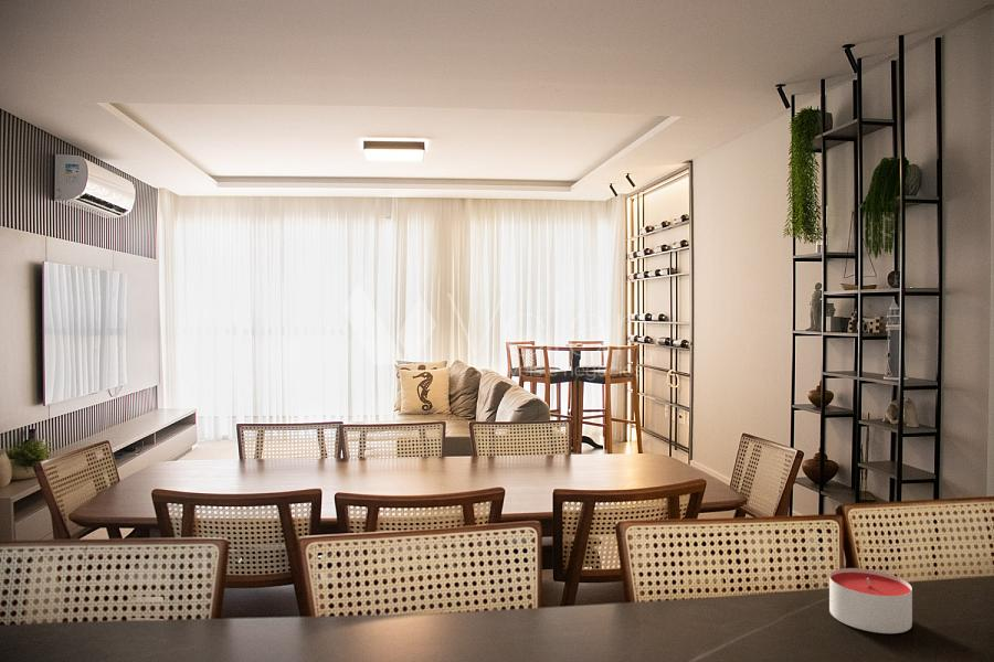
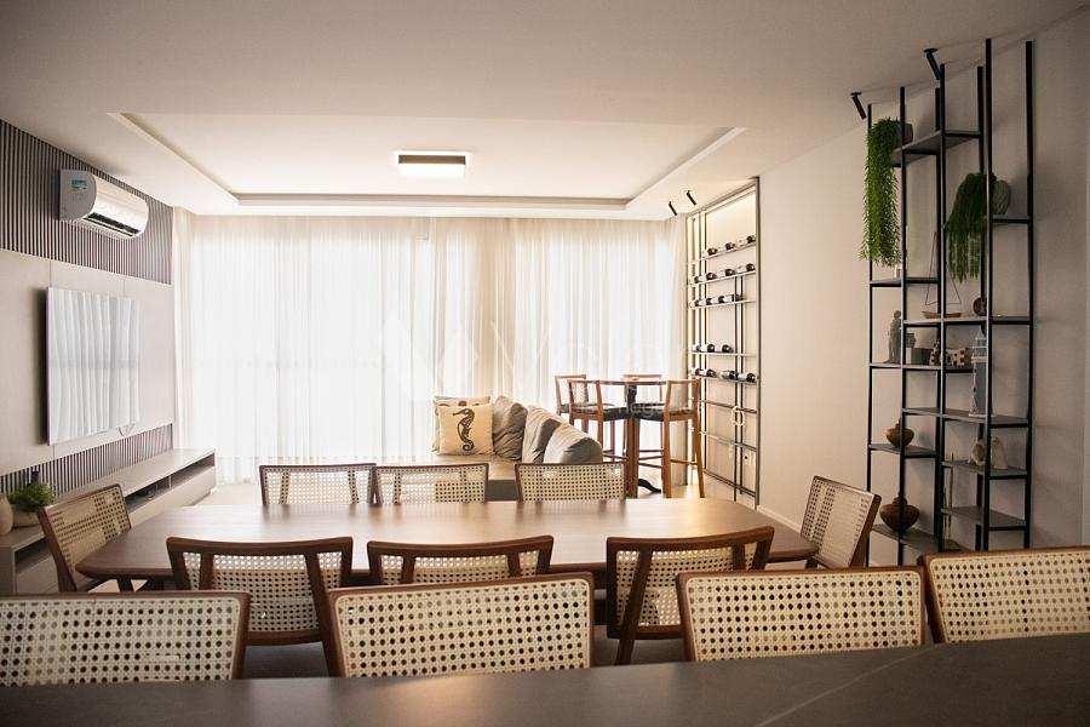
- candle (869, 598)
